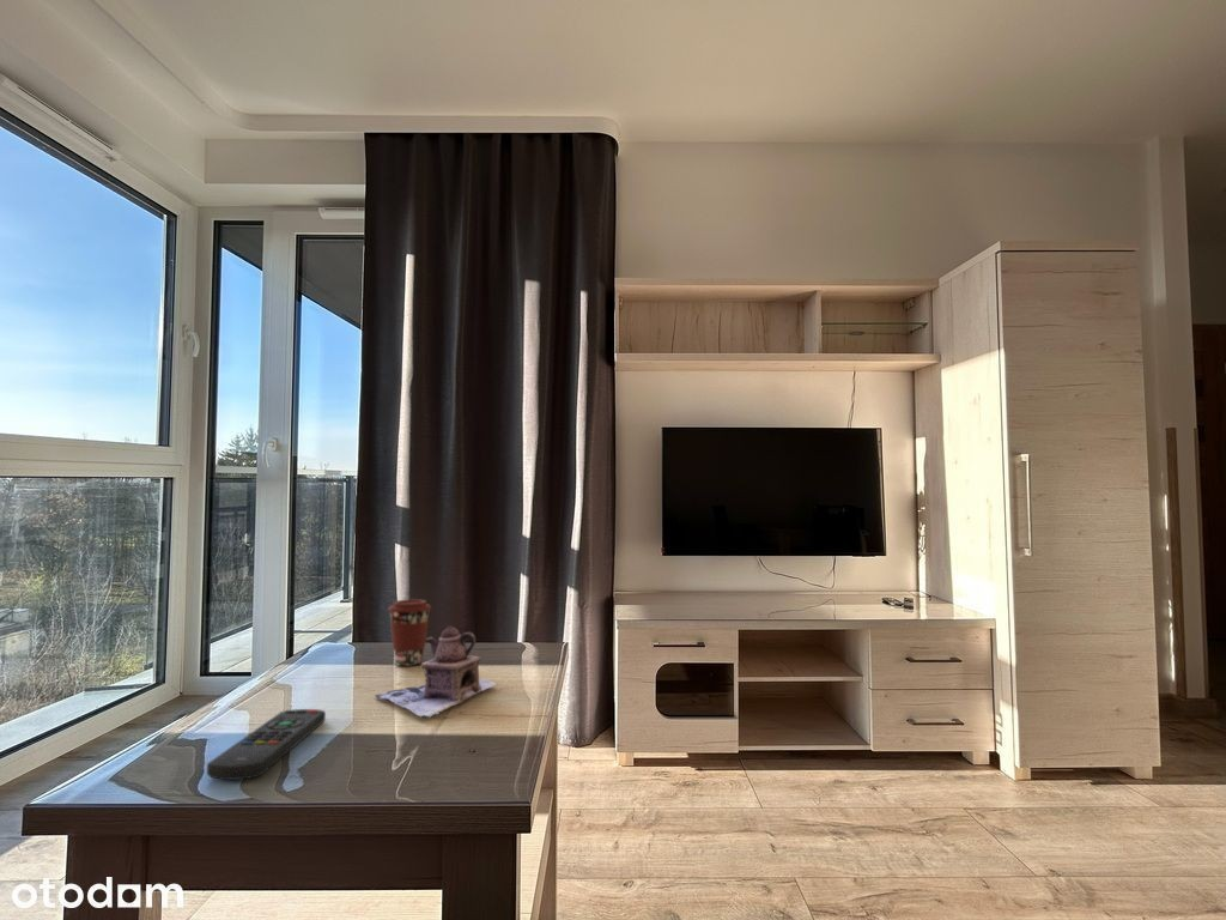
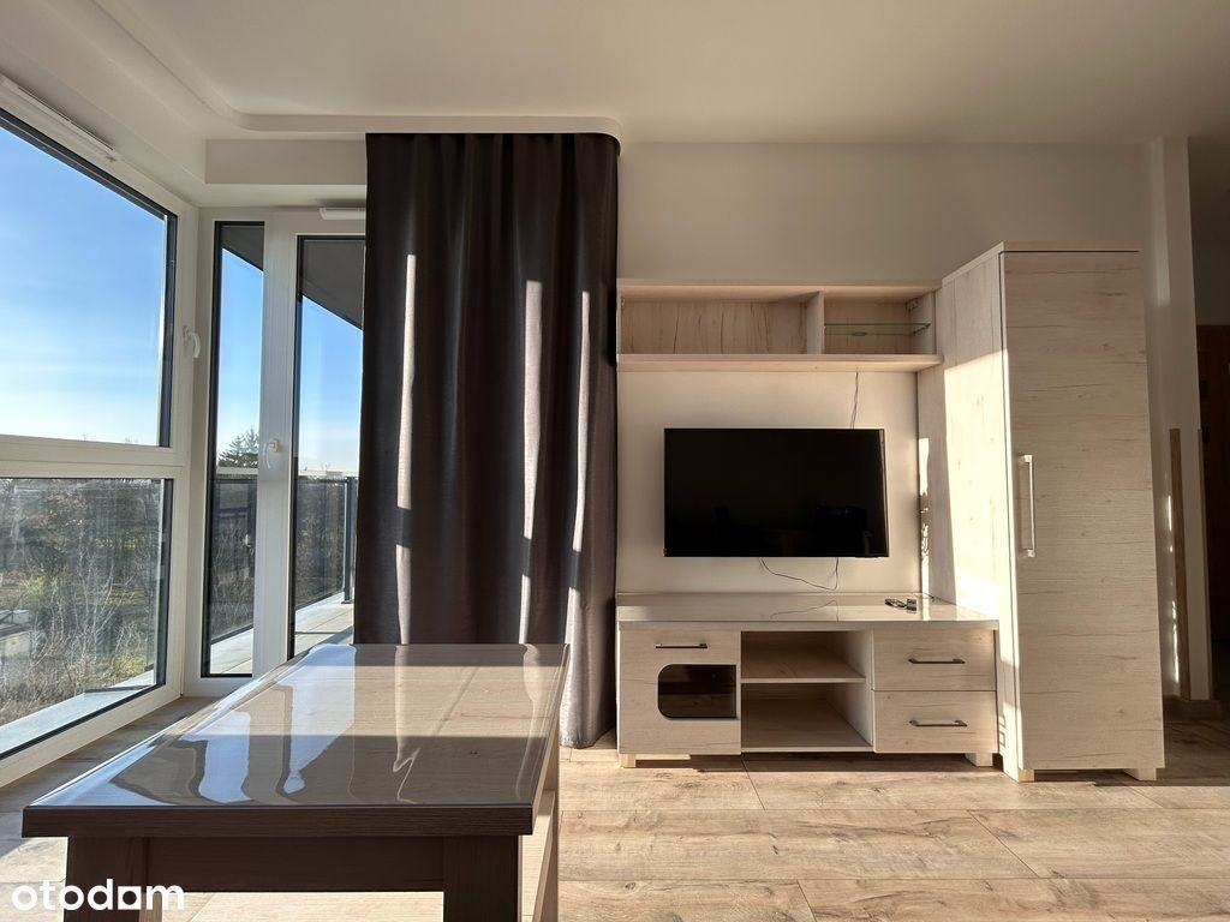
- teapot (447, 661)
- remote control (272, 739)
- coffee cup (408, 631)
